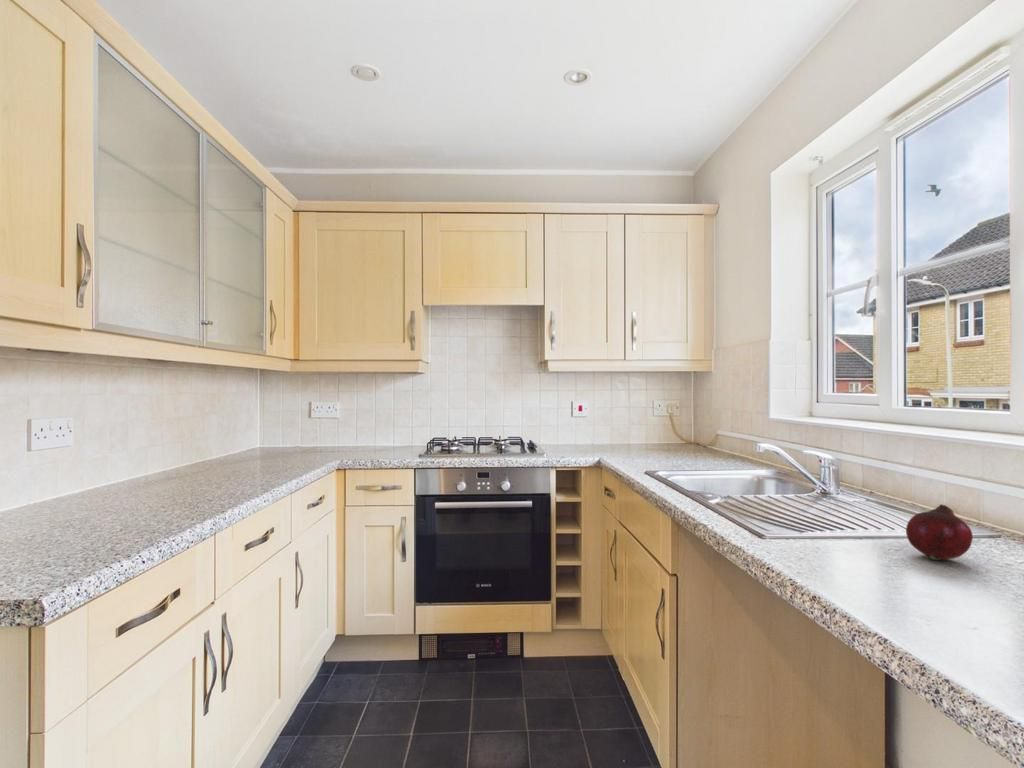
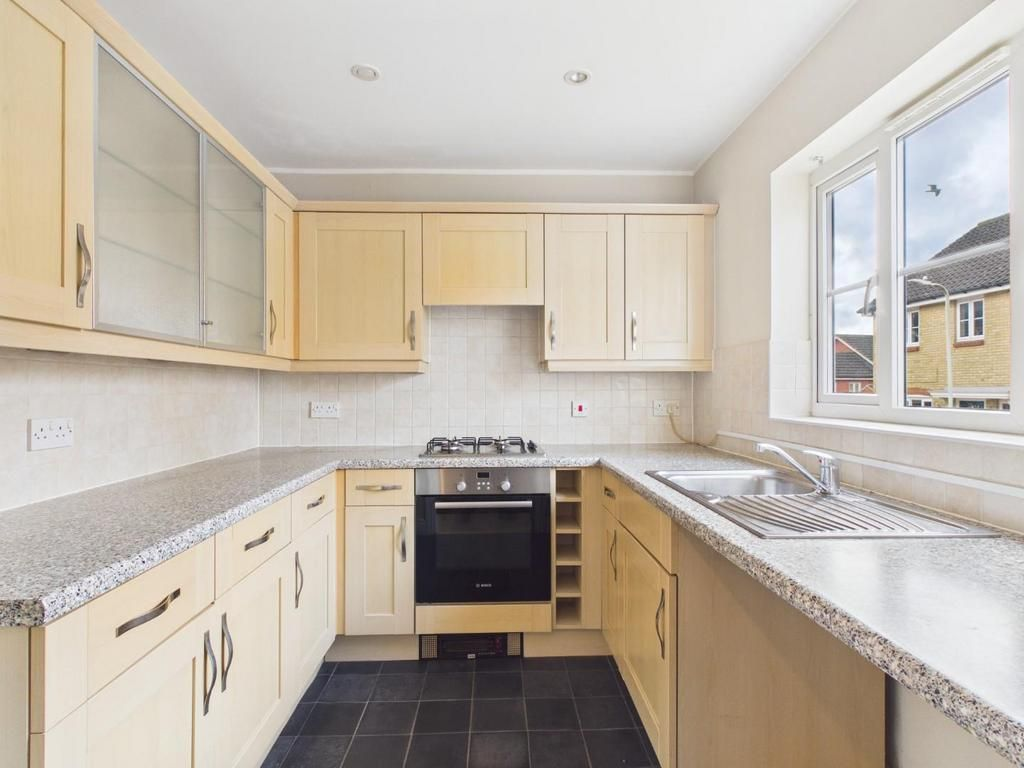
- fruit (938, 531)
